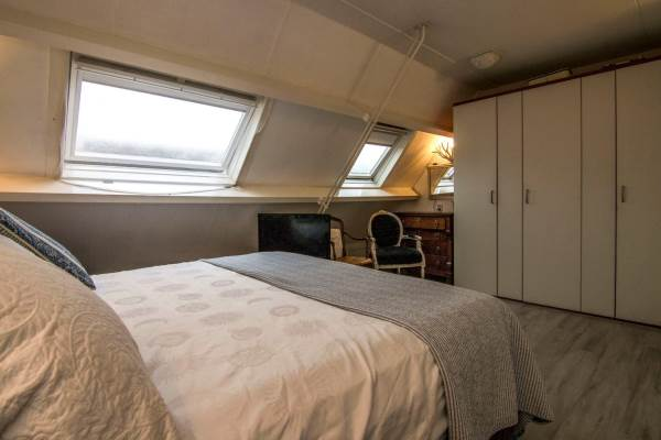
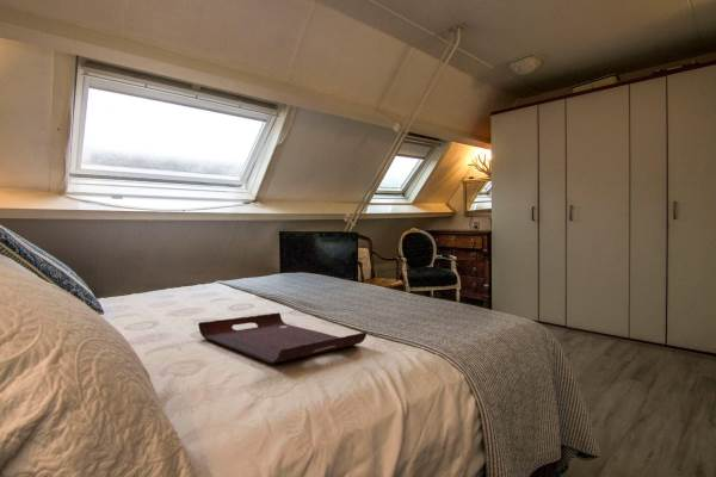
+ serving tray (279, 334)
